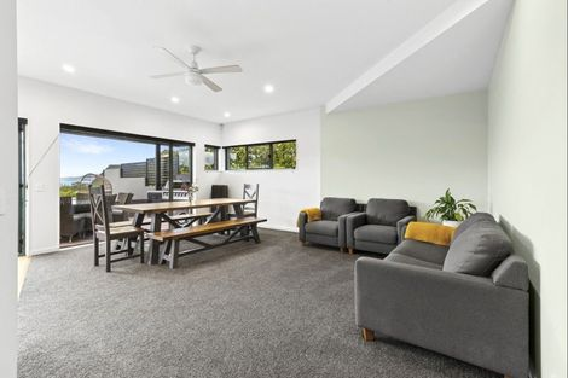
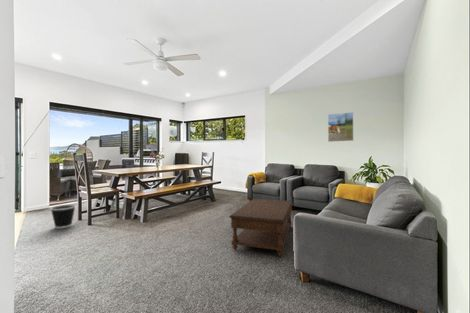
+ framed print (340, 127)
+ wastebasket (63, 216)
+ coffee table (265, 222)
